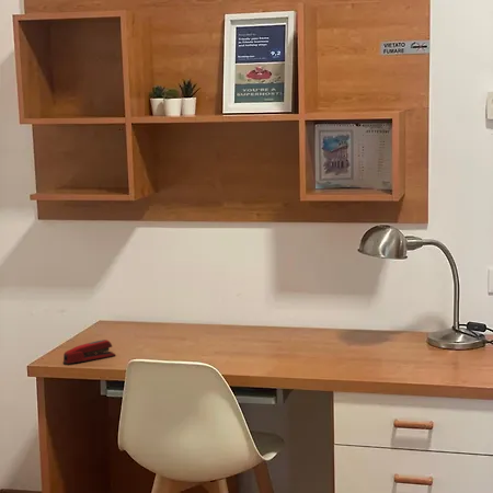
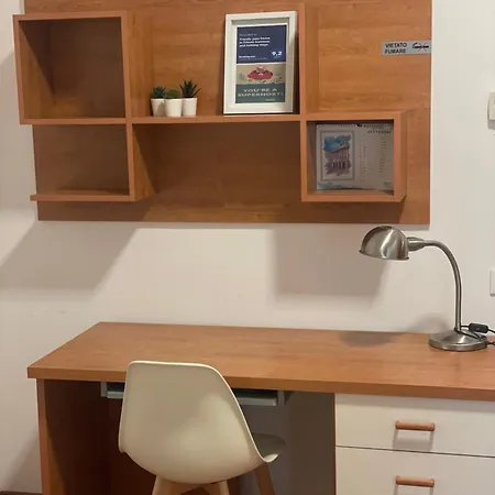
- stapler (89, 351)
